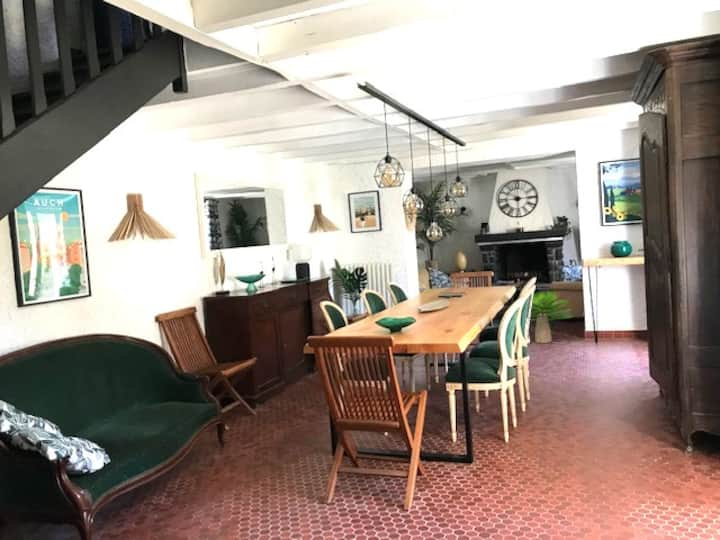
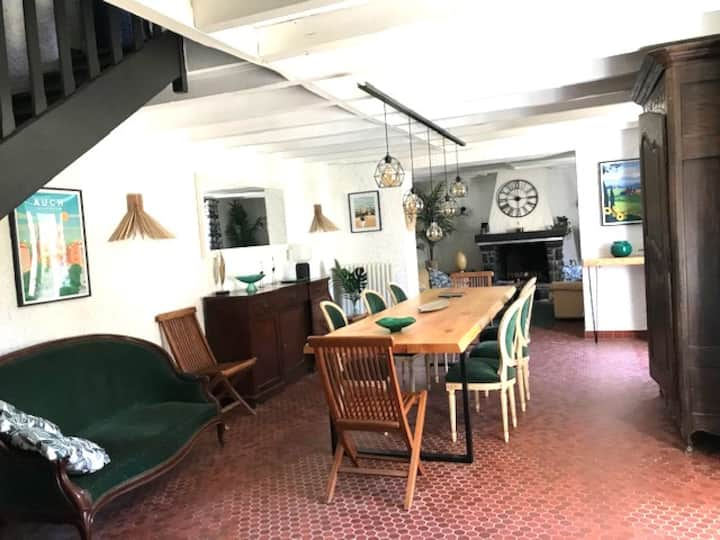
- potted plant (541, 315)
